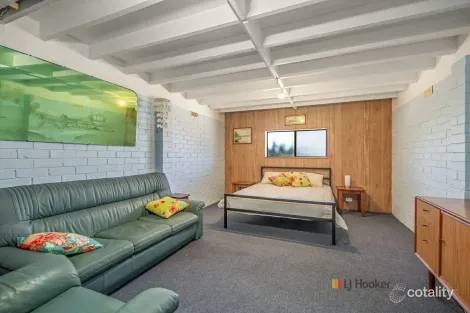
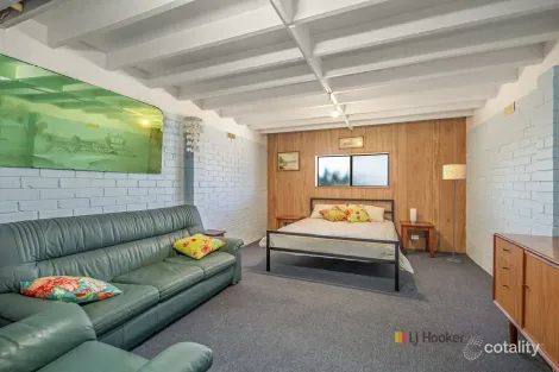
+ floor lamp (453, 213)
